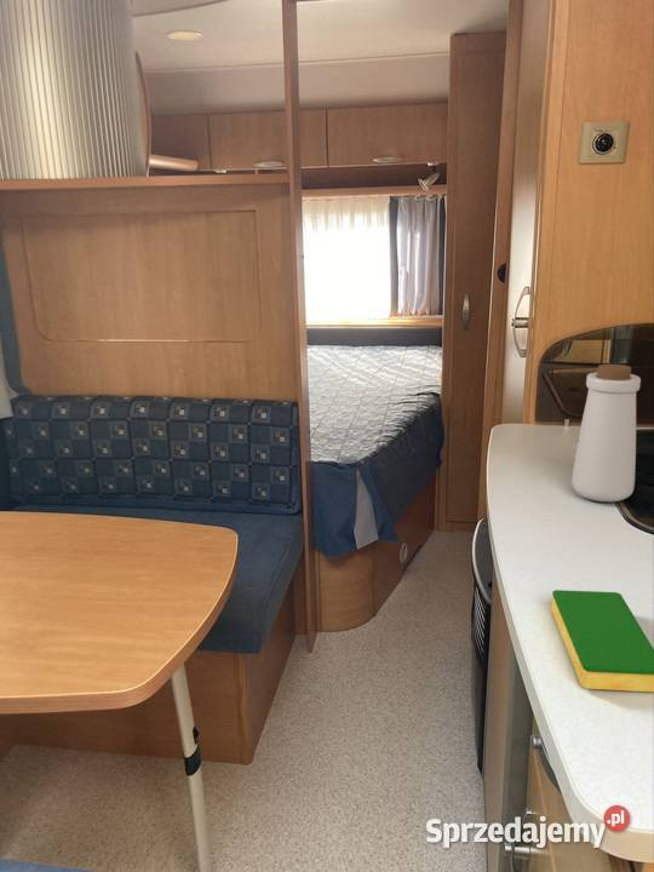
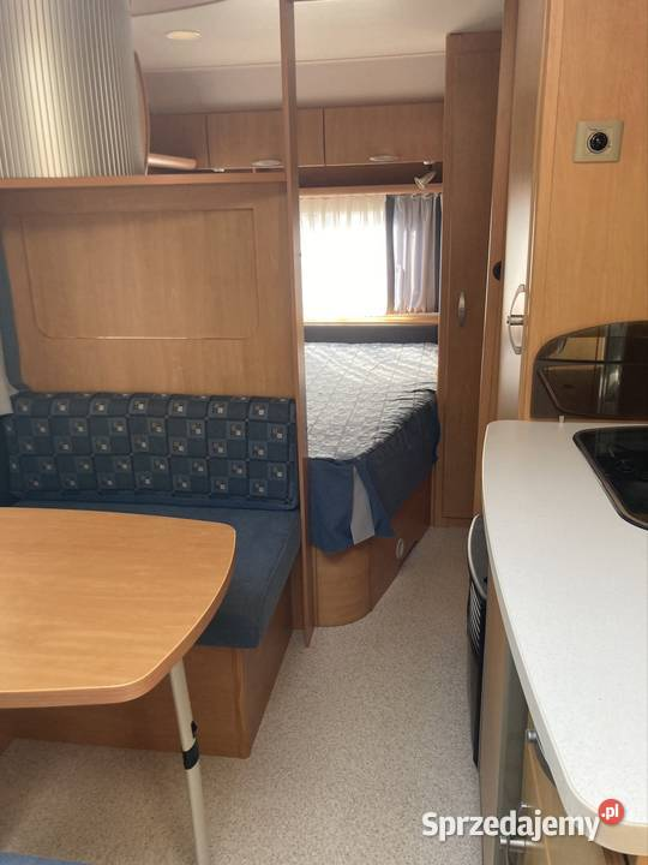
- dish sponge (602, 636)
- bottle (606, 430)
